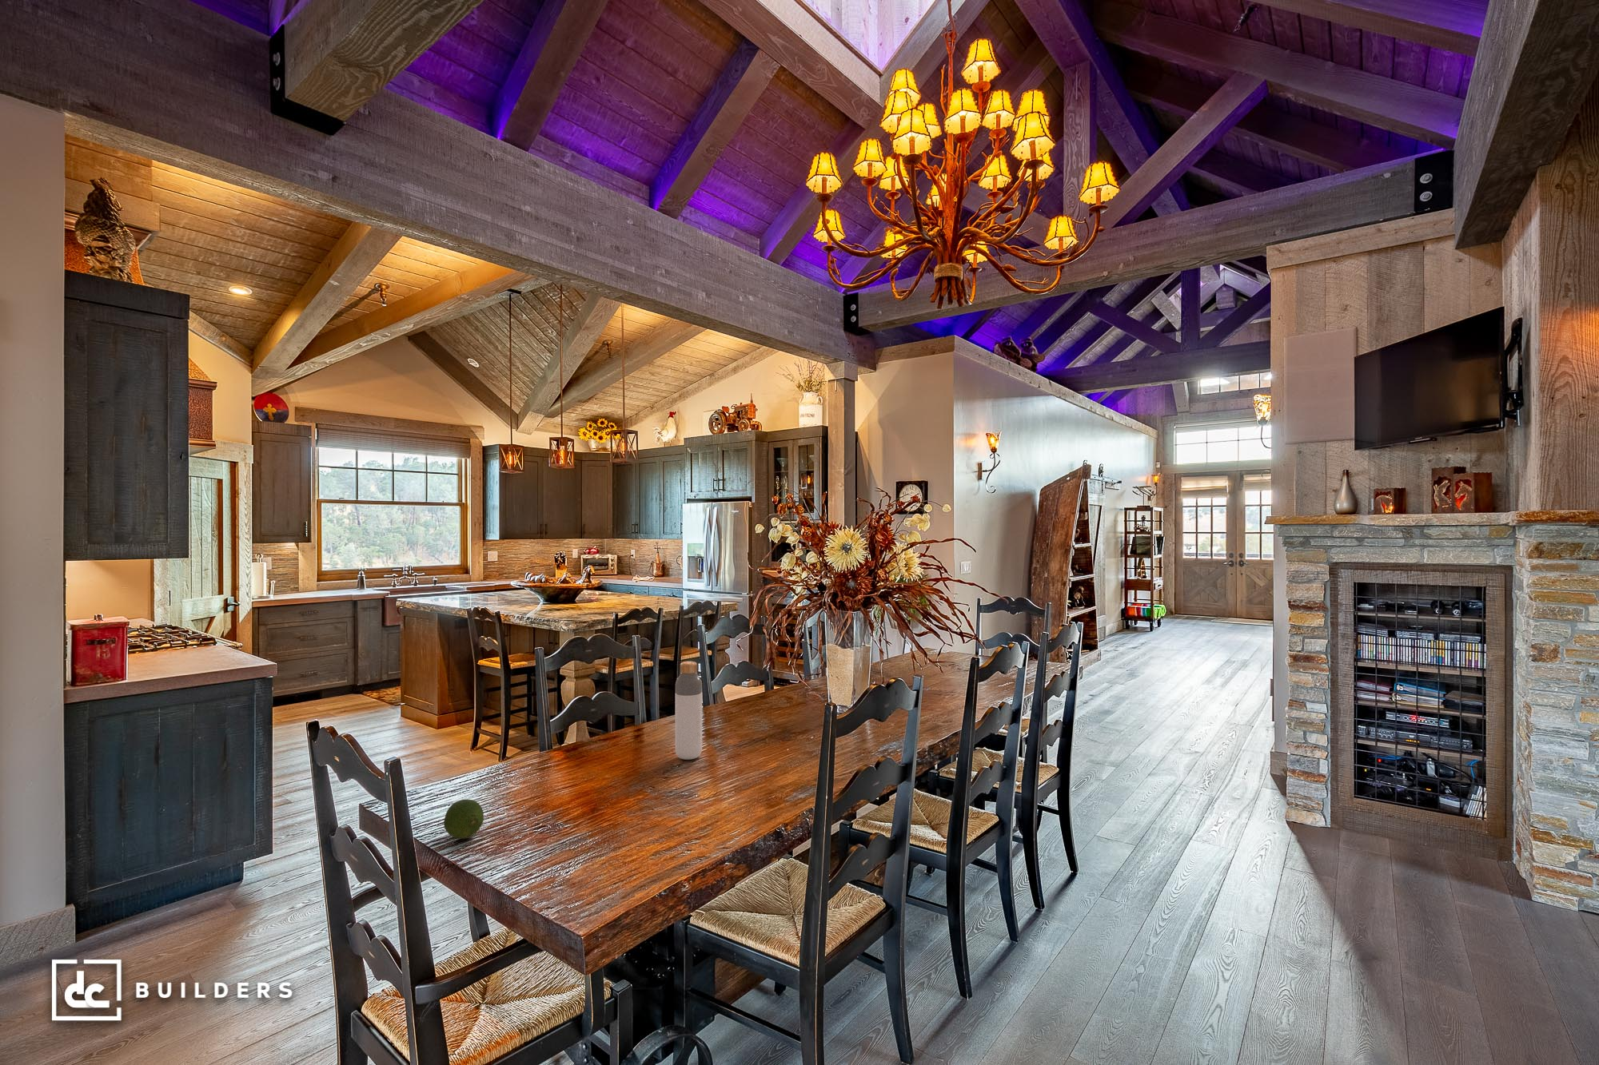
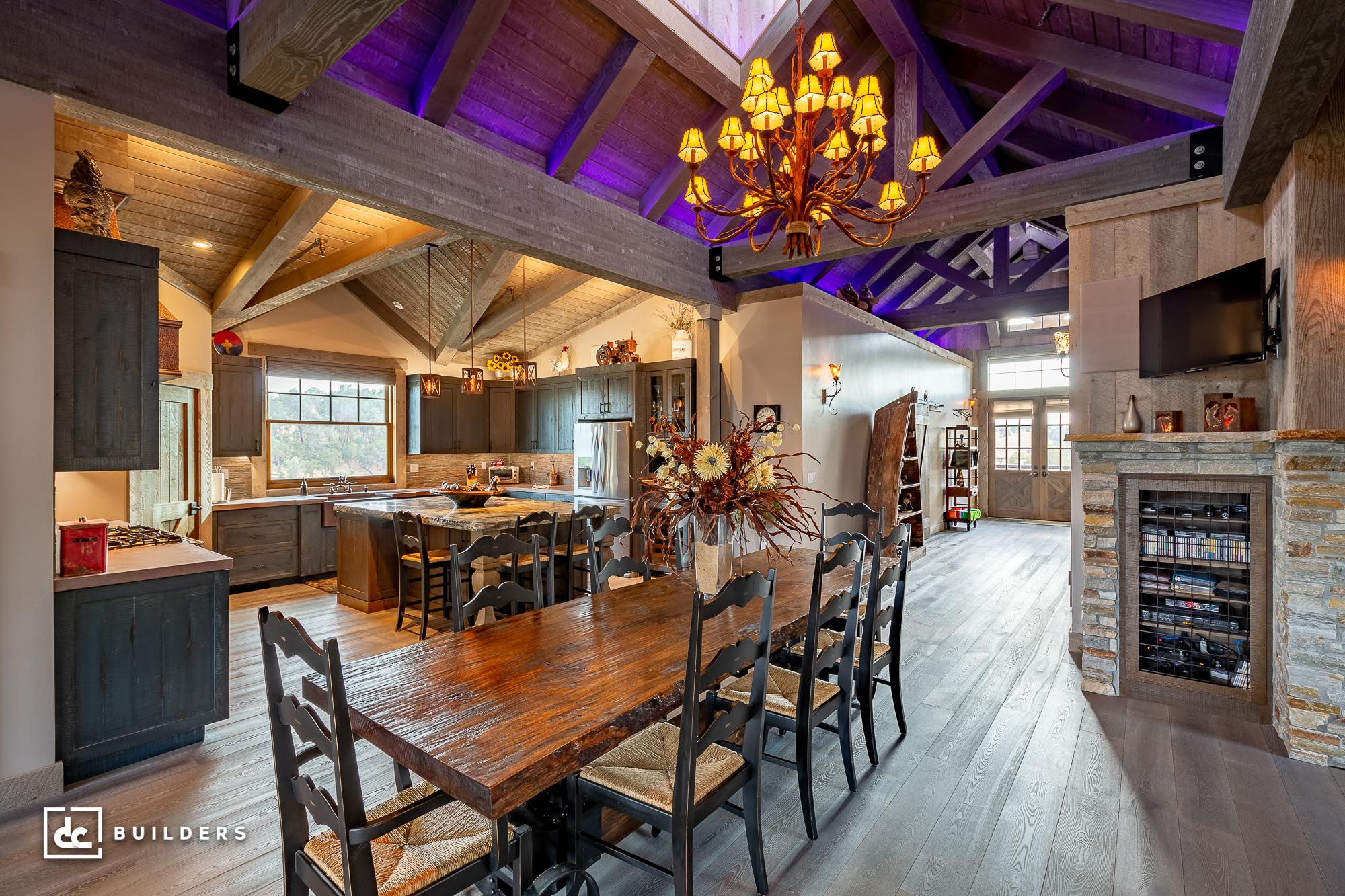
- fruit (464, 819)
- bottle (688, 710)
